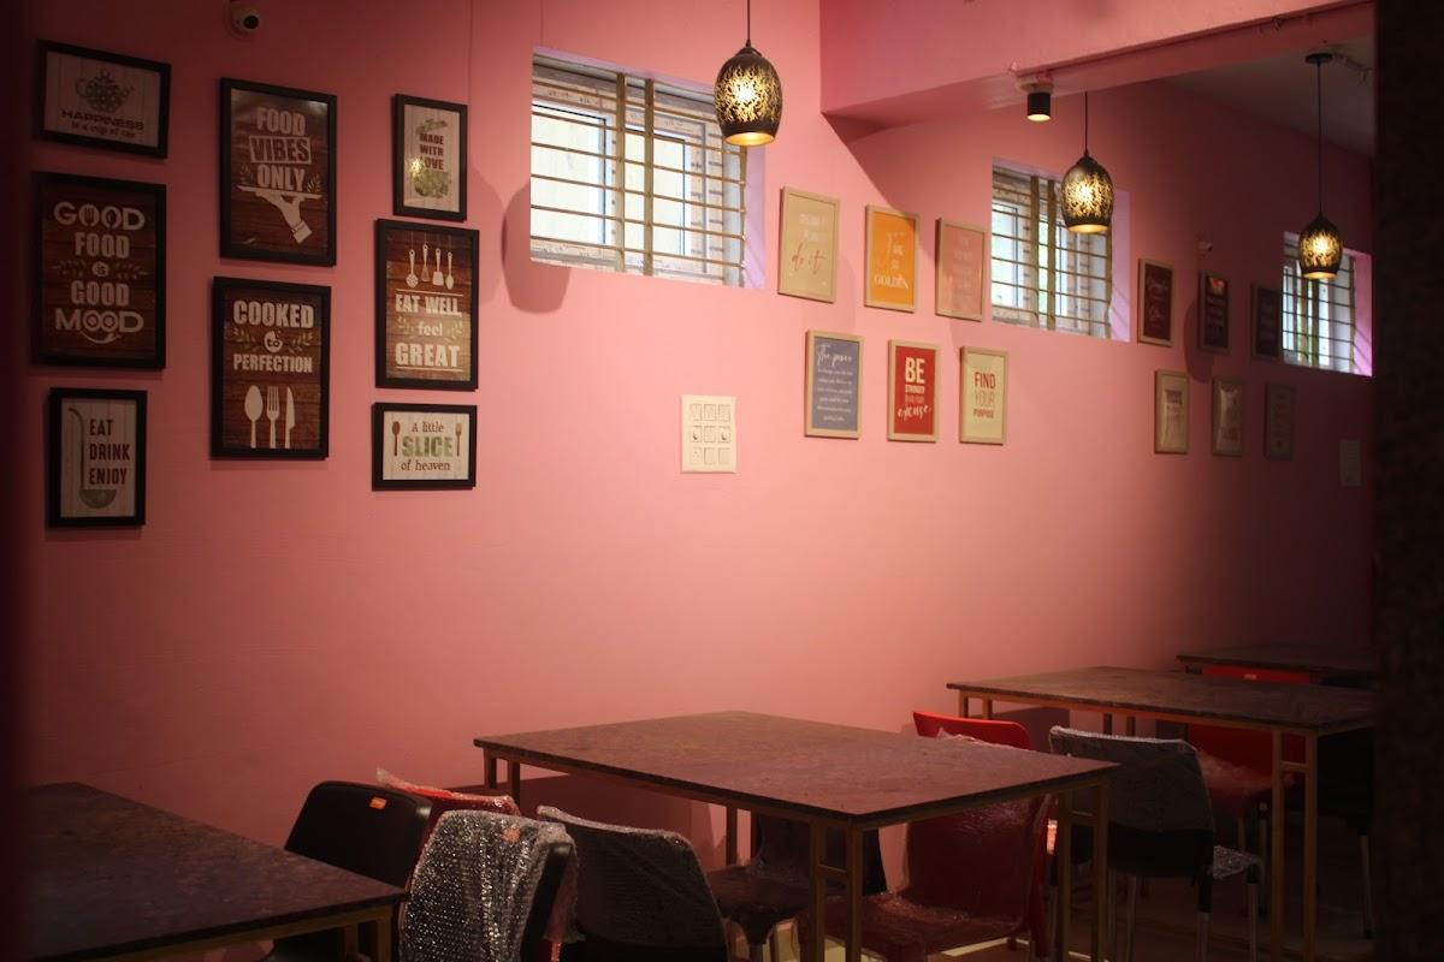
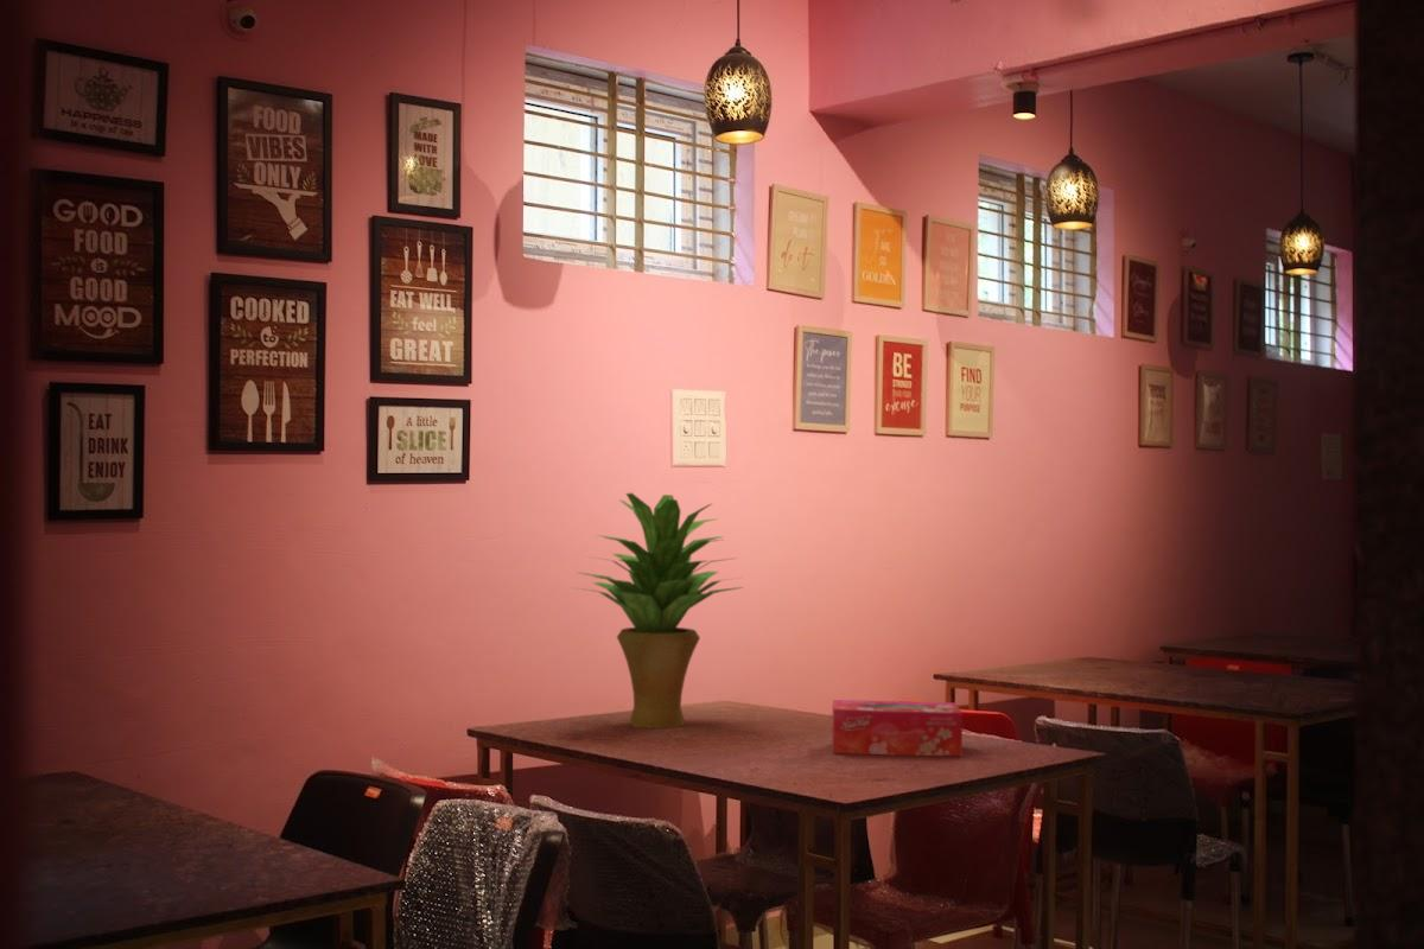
+ tissue box (895, 727)
+ potted plant (661, 607)
